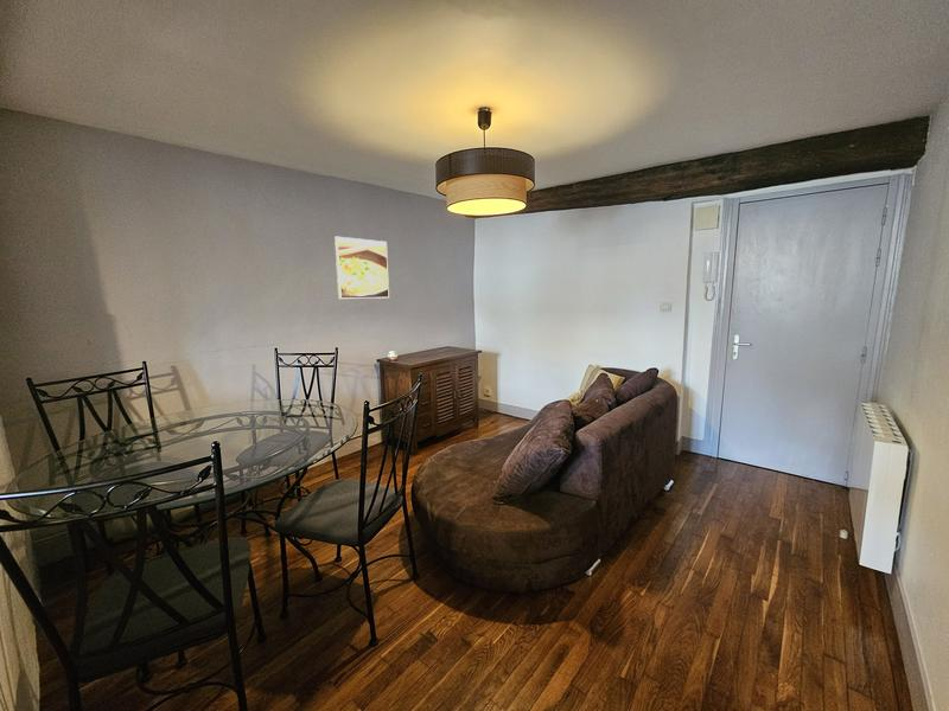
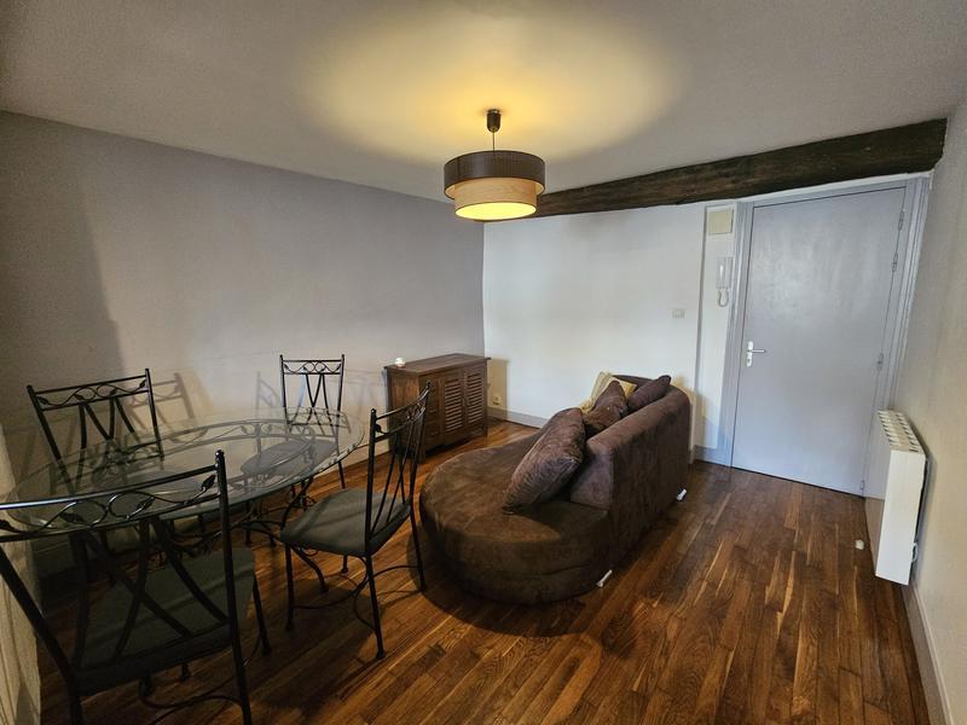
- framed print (363, 269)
